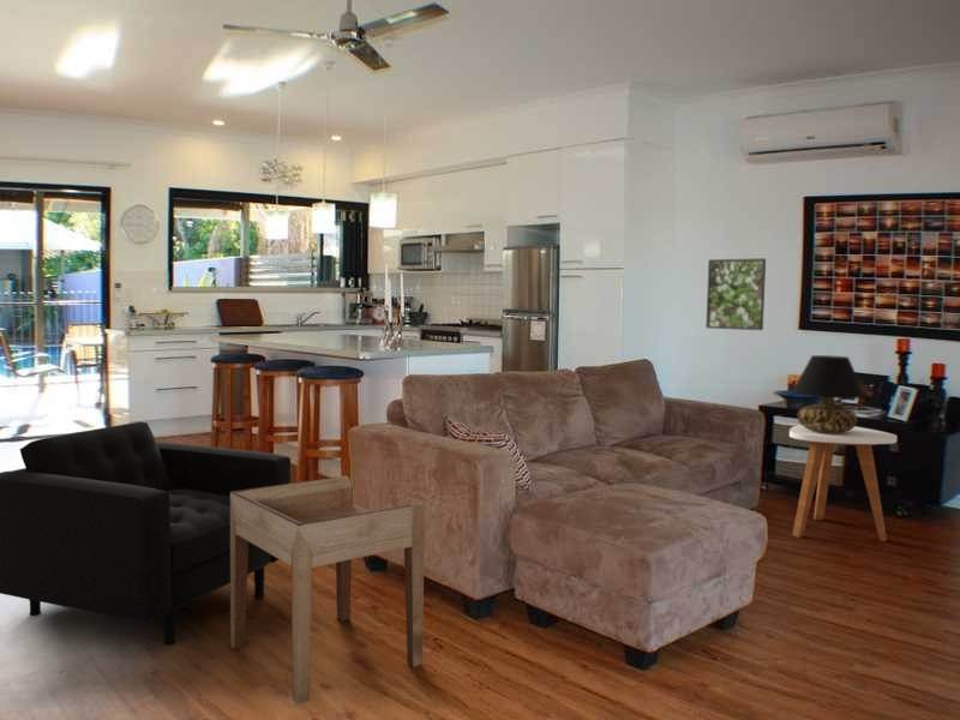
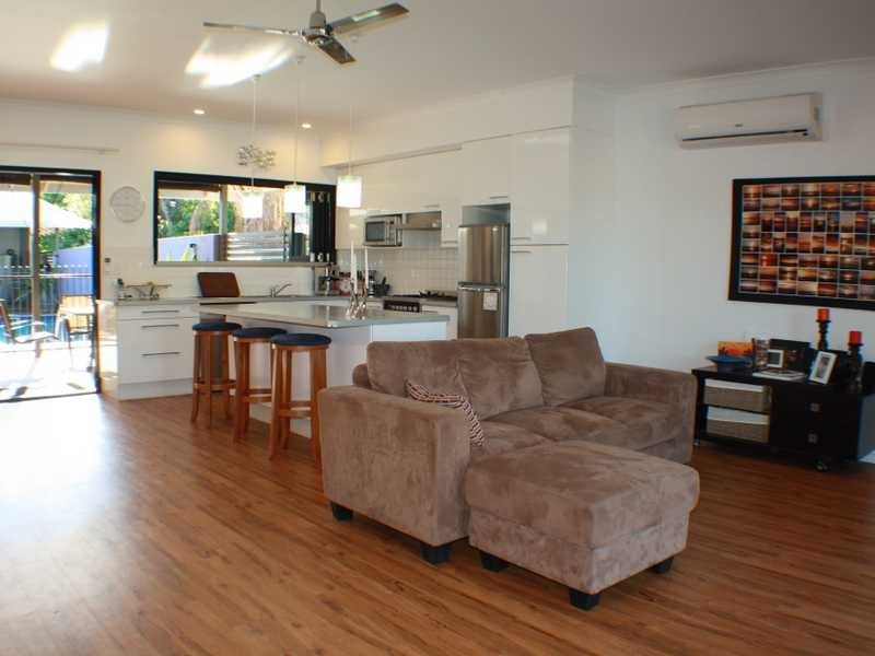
- armchair (146, 520)
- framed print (734, 294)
- side table (828, 482)
- table lamp (828, 394)
- side table (336, 576)
